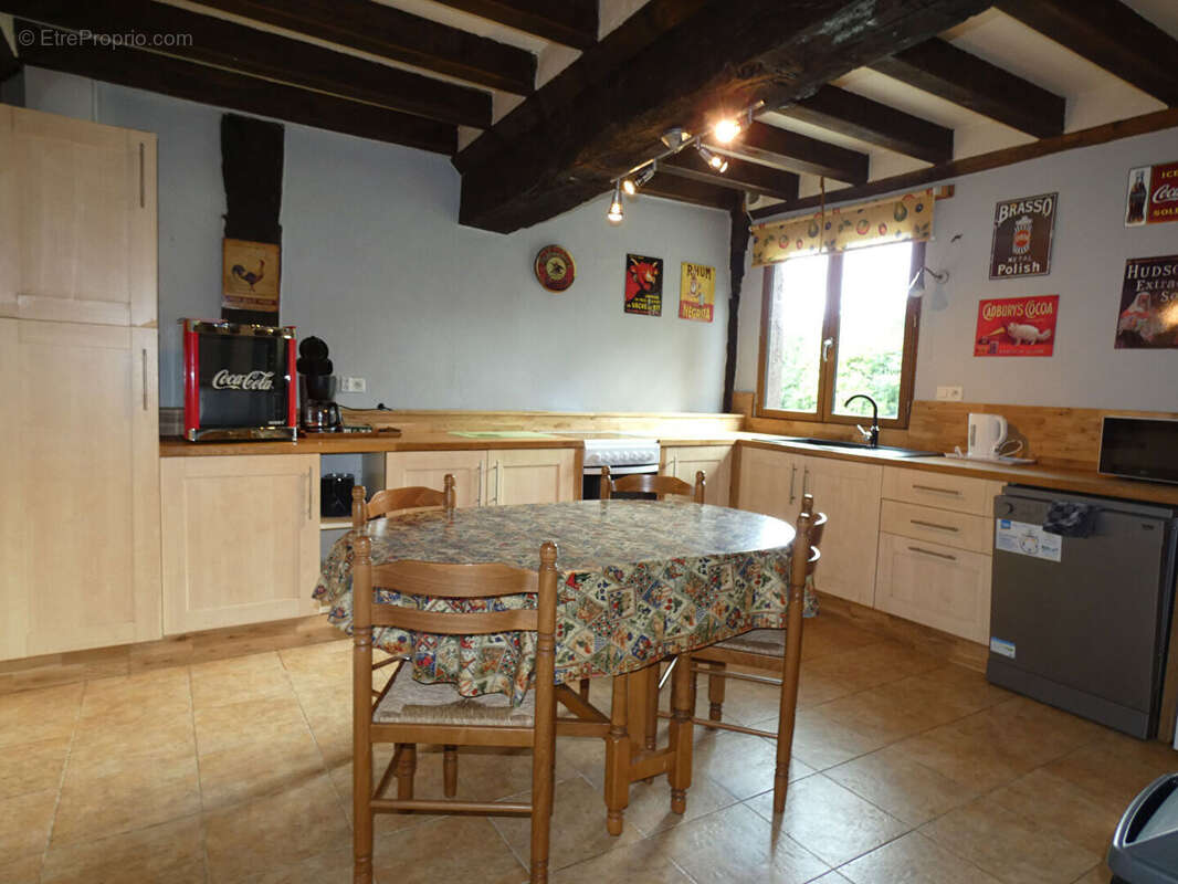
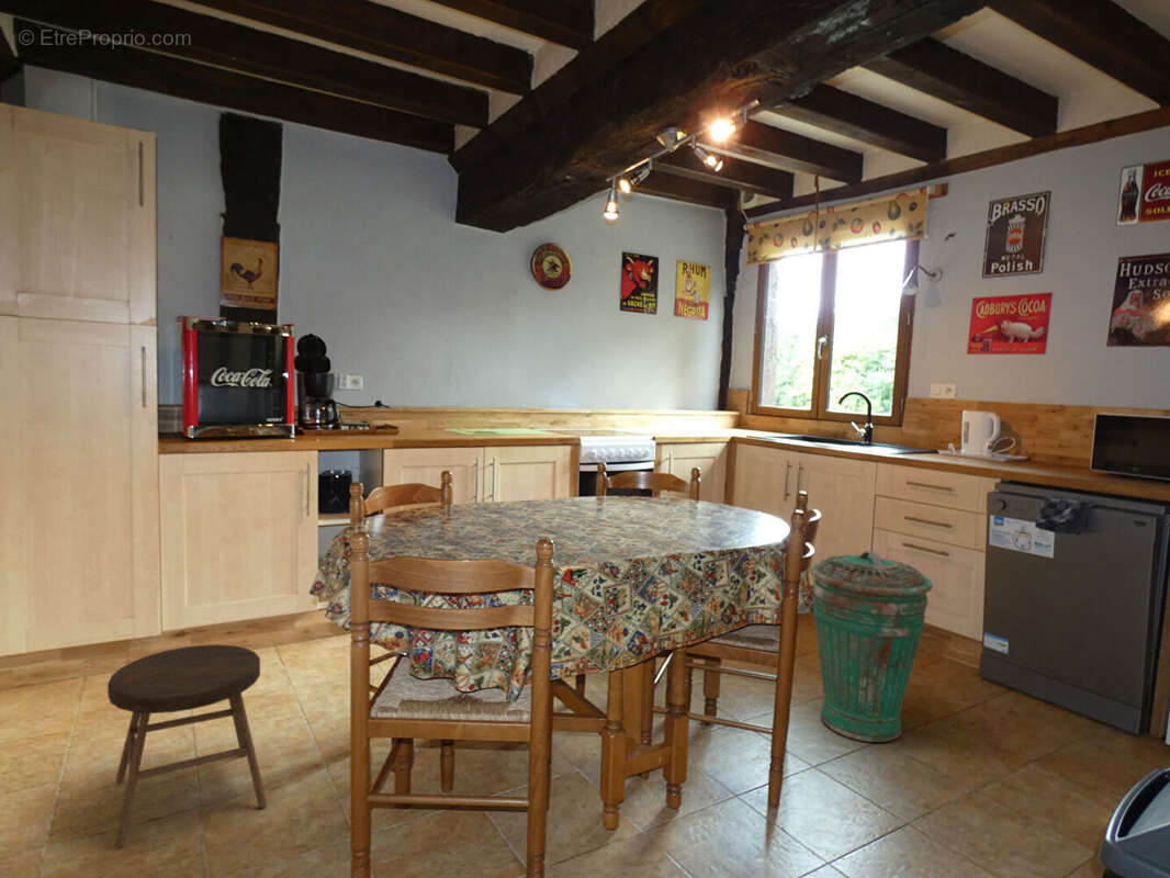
+ stool (184, 724)
+ trash can (865, 638)
